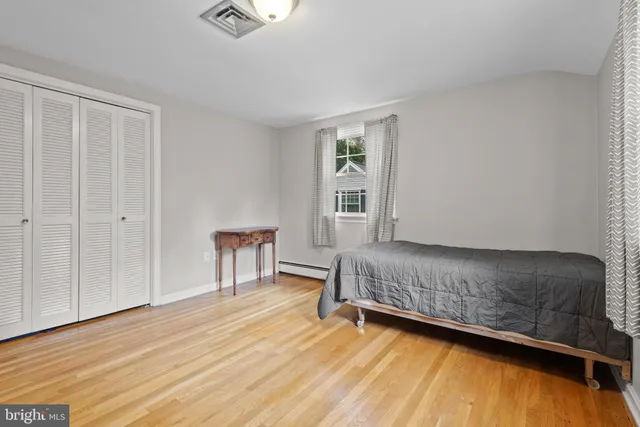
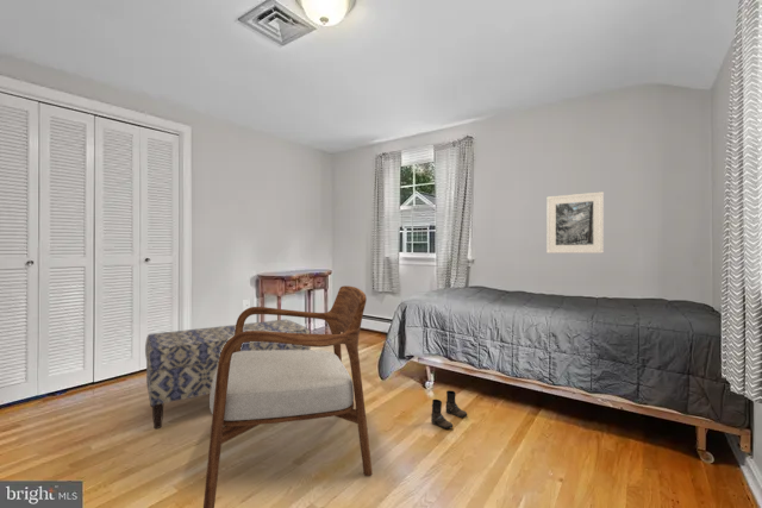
+ bench (218, 360)
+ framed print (574, 224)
+ armchair (289, 368)
+ boots (449, 408)
